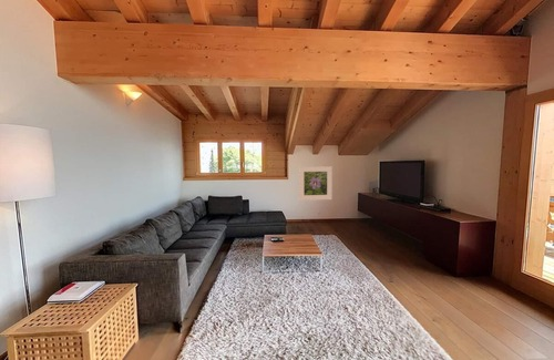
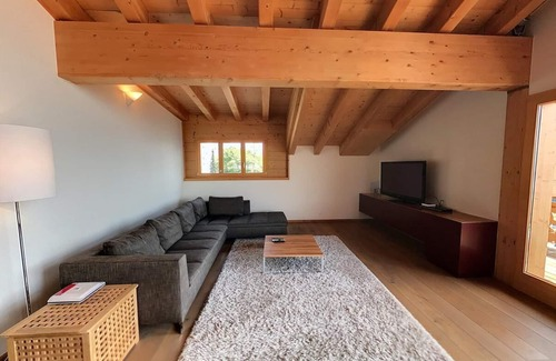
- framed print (315, 183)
